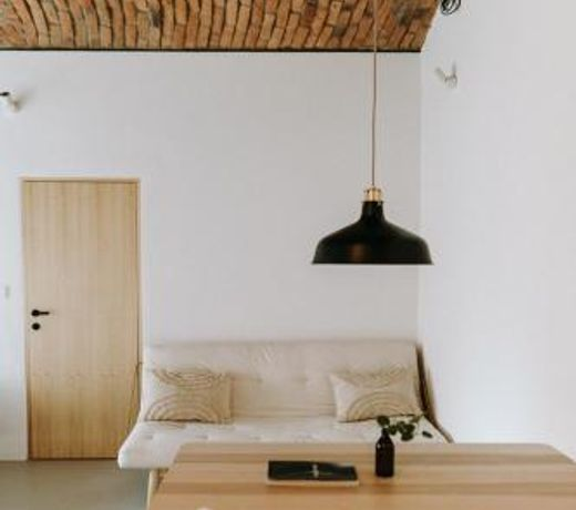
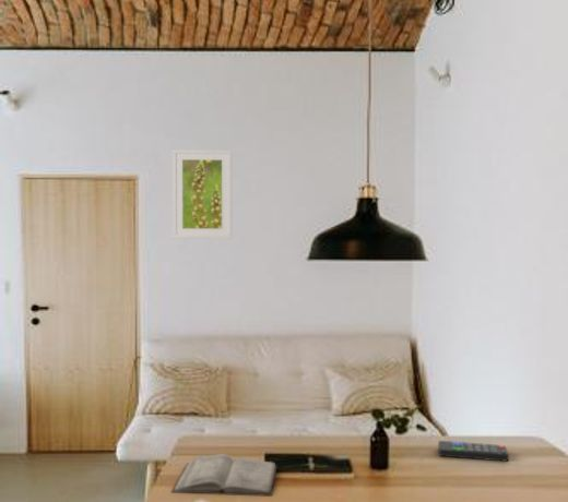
+ remote control (472, 450)
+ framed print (202, 194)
+ diary (226, 473)
